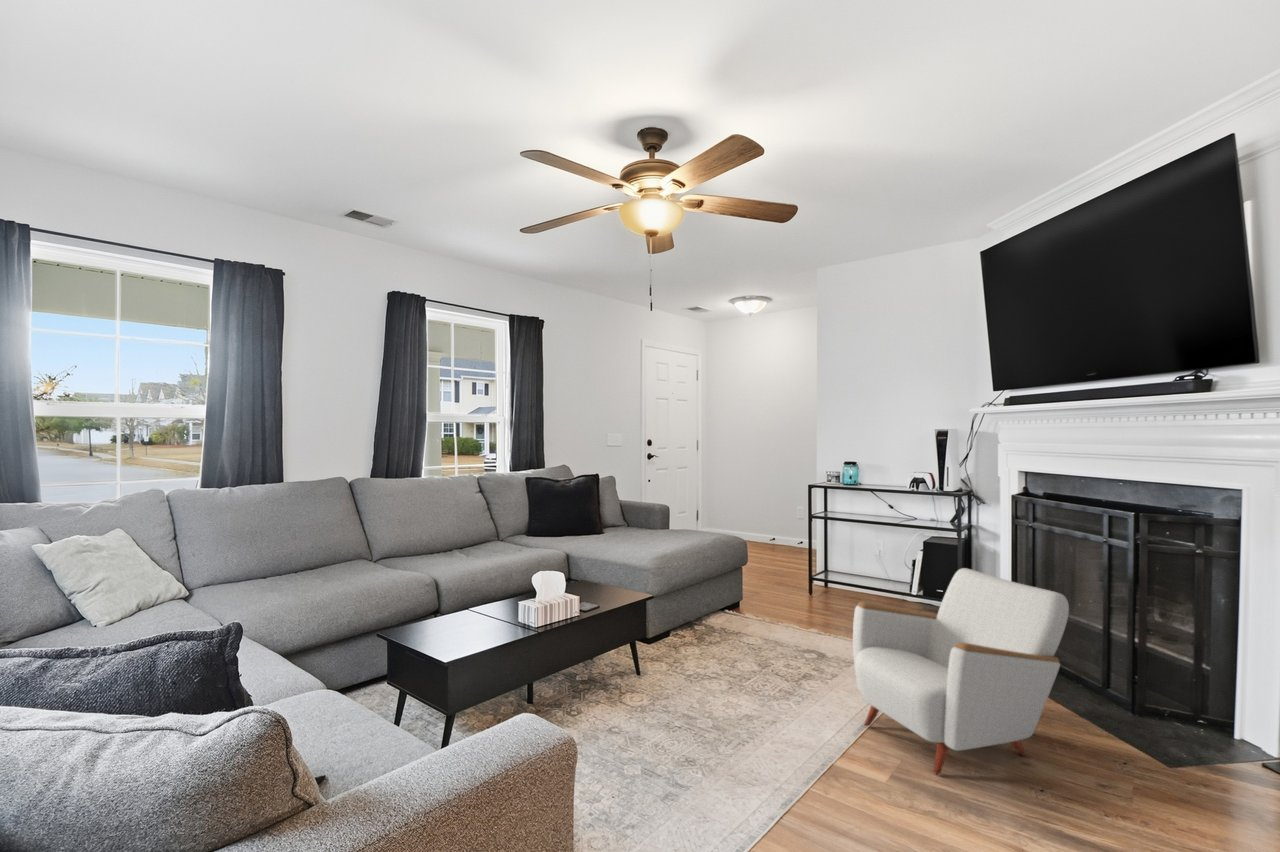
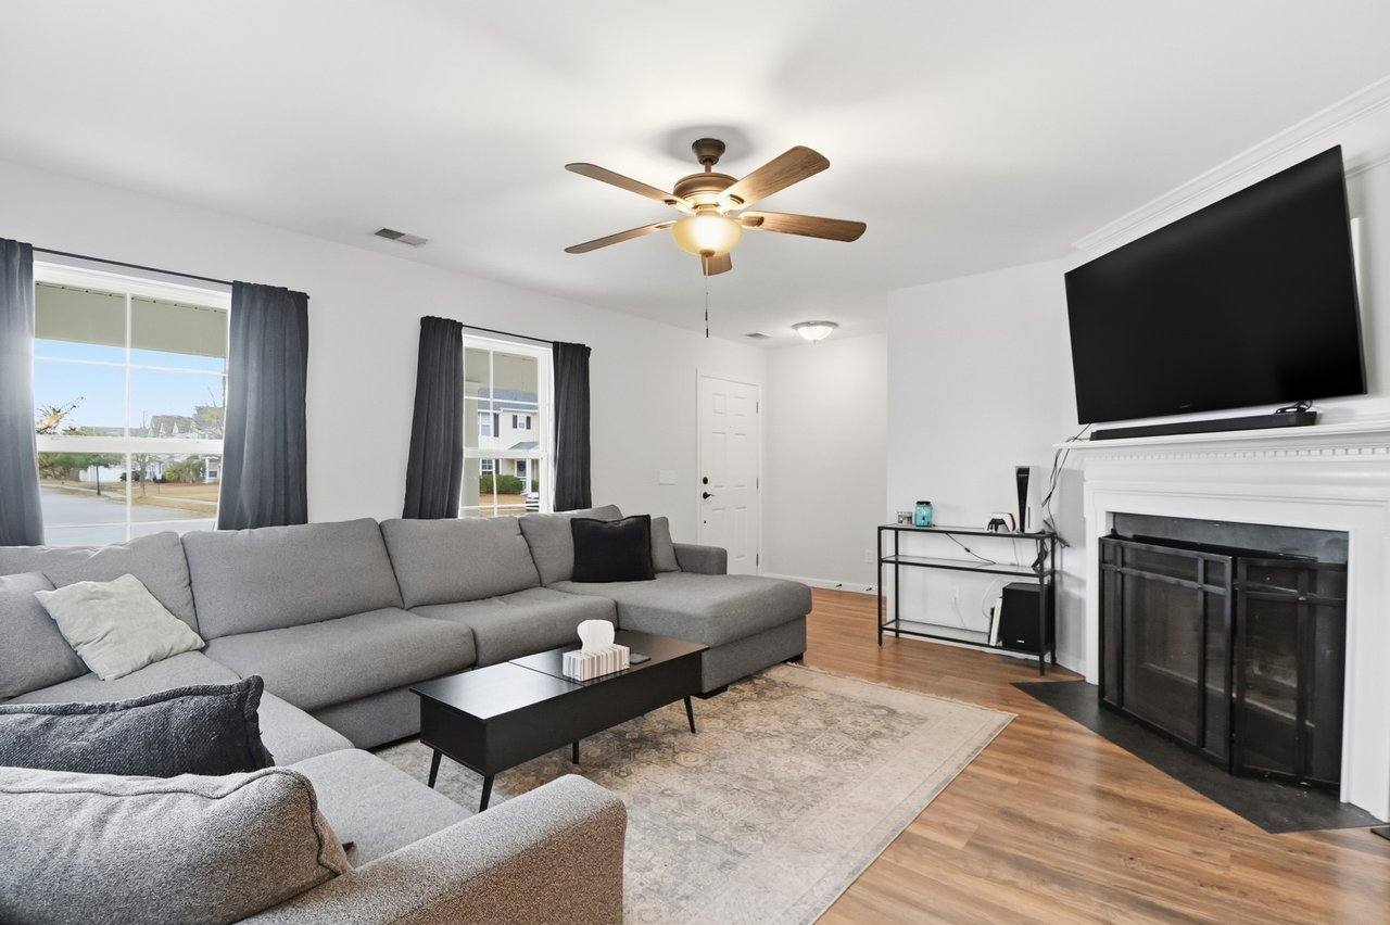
- armchair (956, 661)
